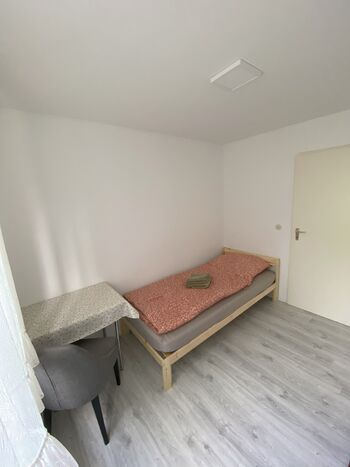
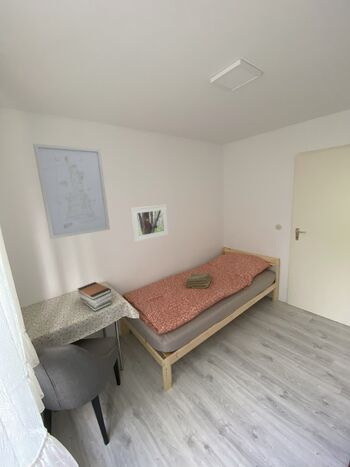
+ wall art (76, 192)
+ book stack (95, 295)
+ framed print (150, 222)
